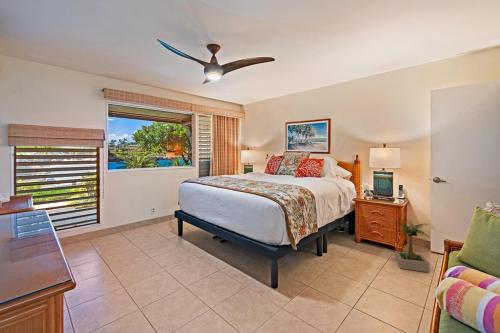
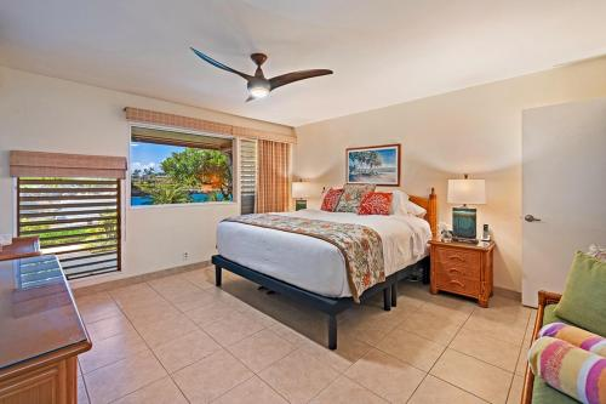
- potted plant (410, 243)
